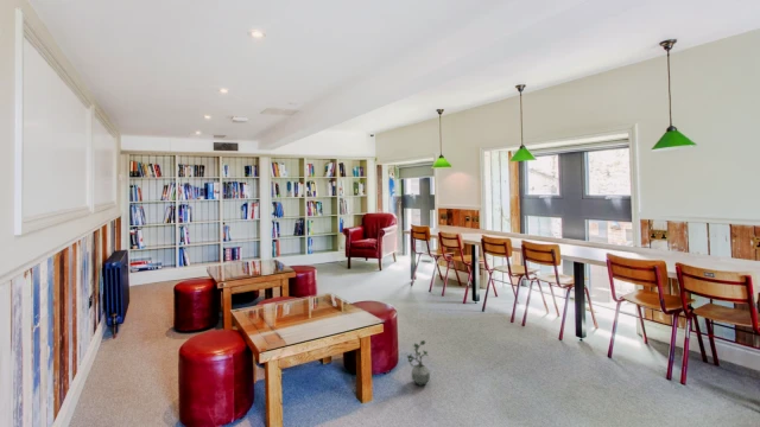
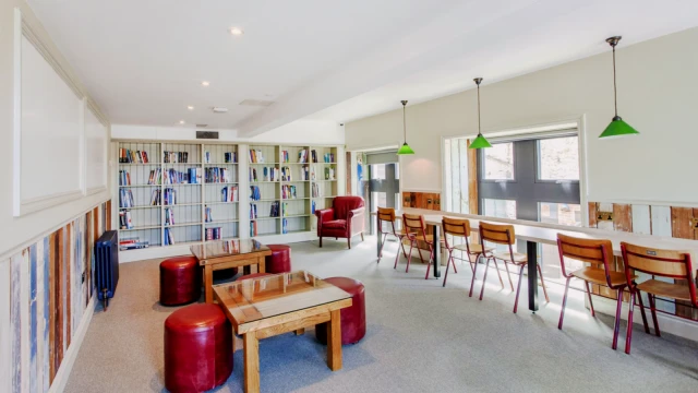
- potted plant (418, 362)
